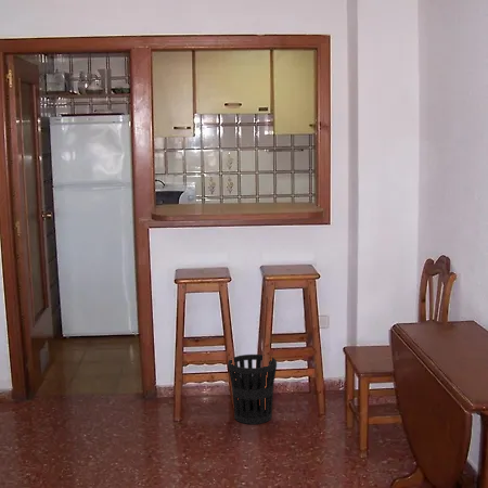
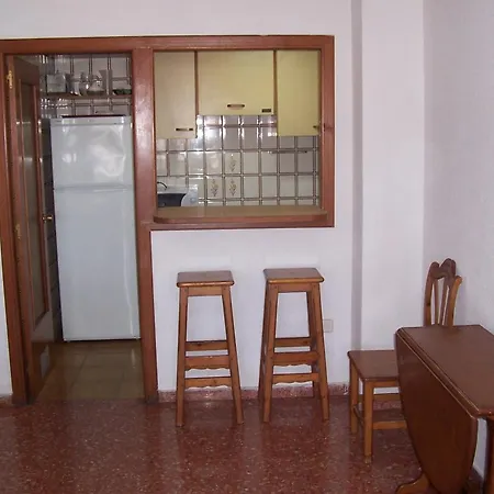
- wastebasket (253, 388)
